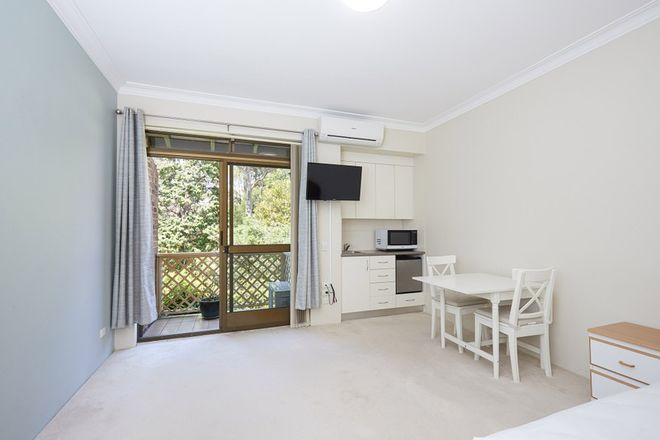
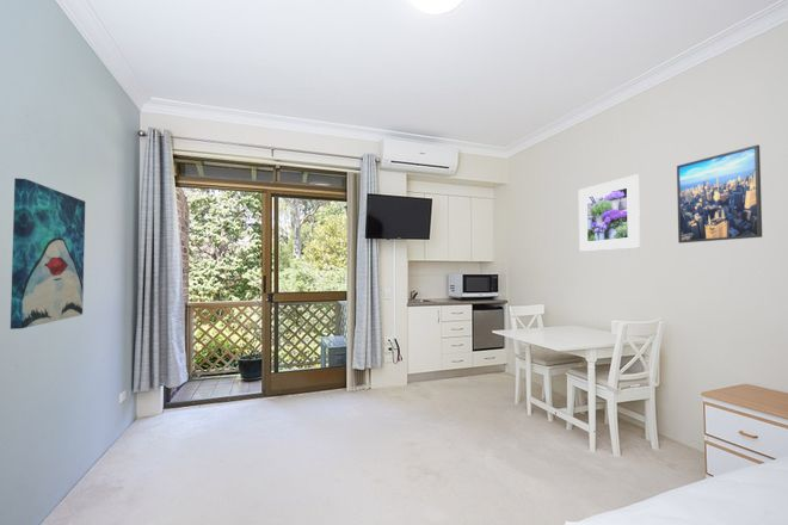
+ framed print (607, 216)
+ wall art (53, 255)
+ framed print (715, 198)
